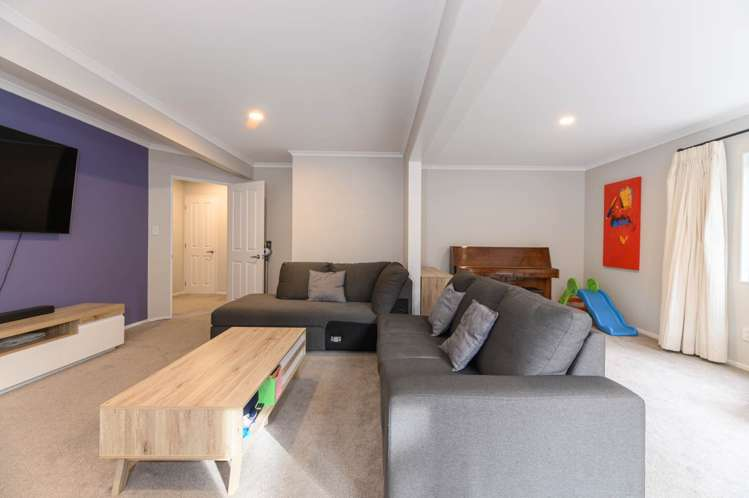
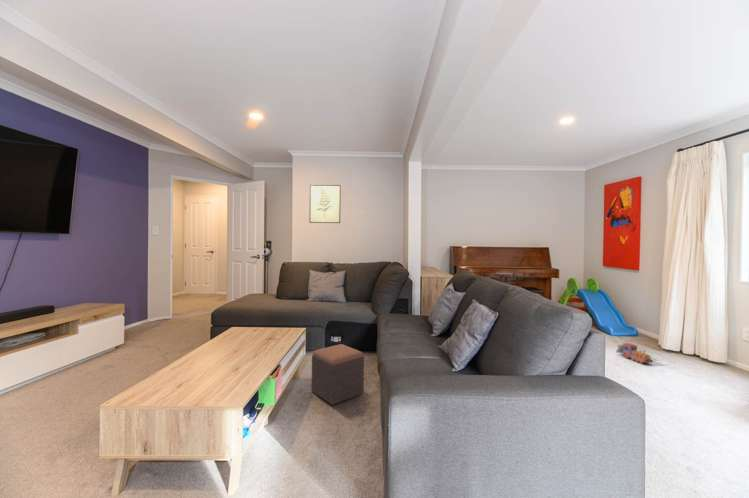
+ wall art (325, 204)
+ toy train (633, 352)
+ footstool (337, 371)
